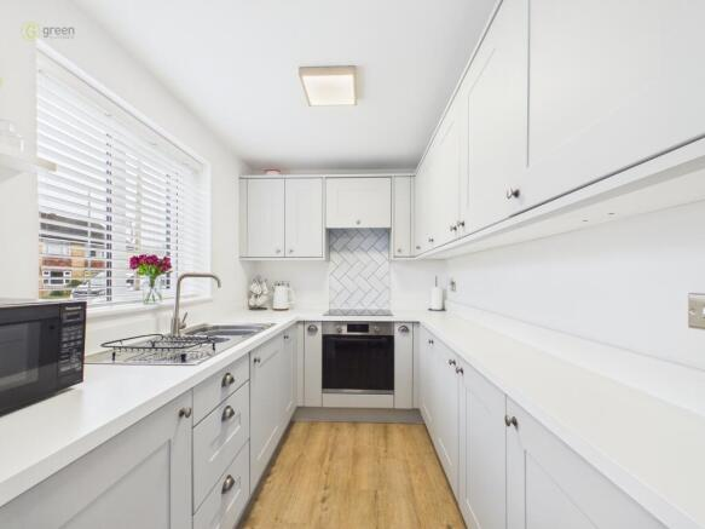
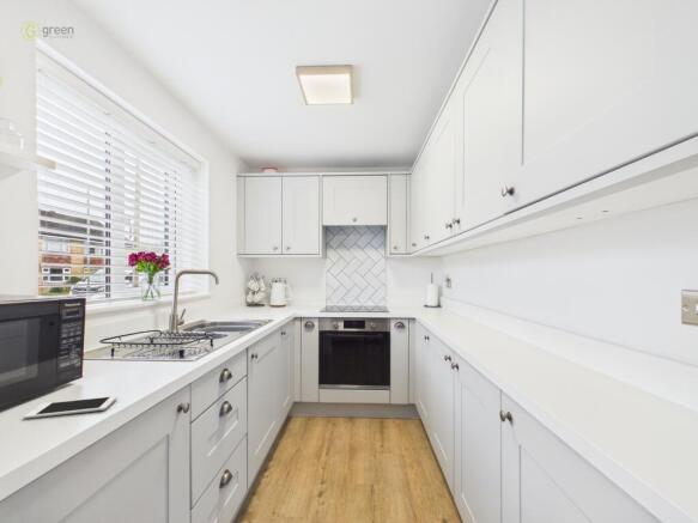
+ cell phone (73, 406)
